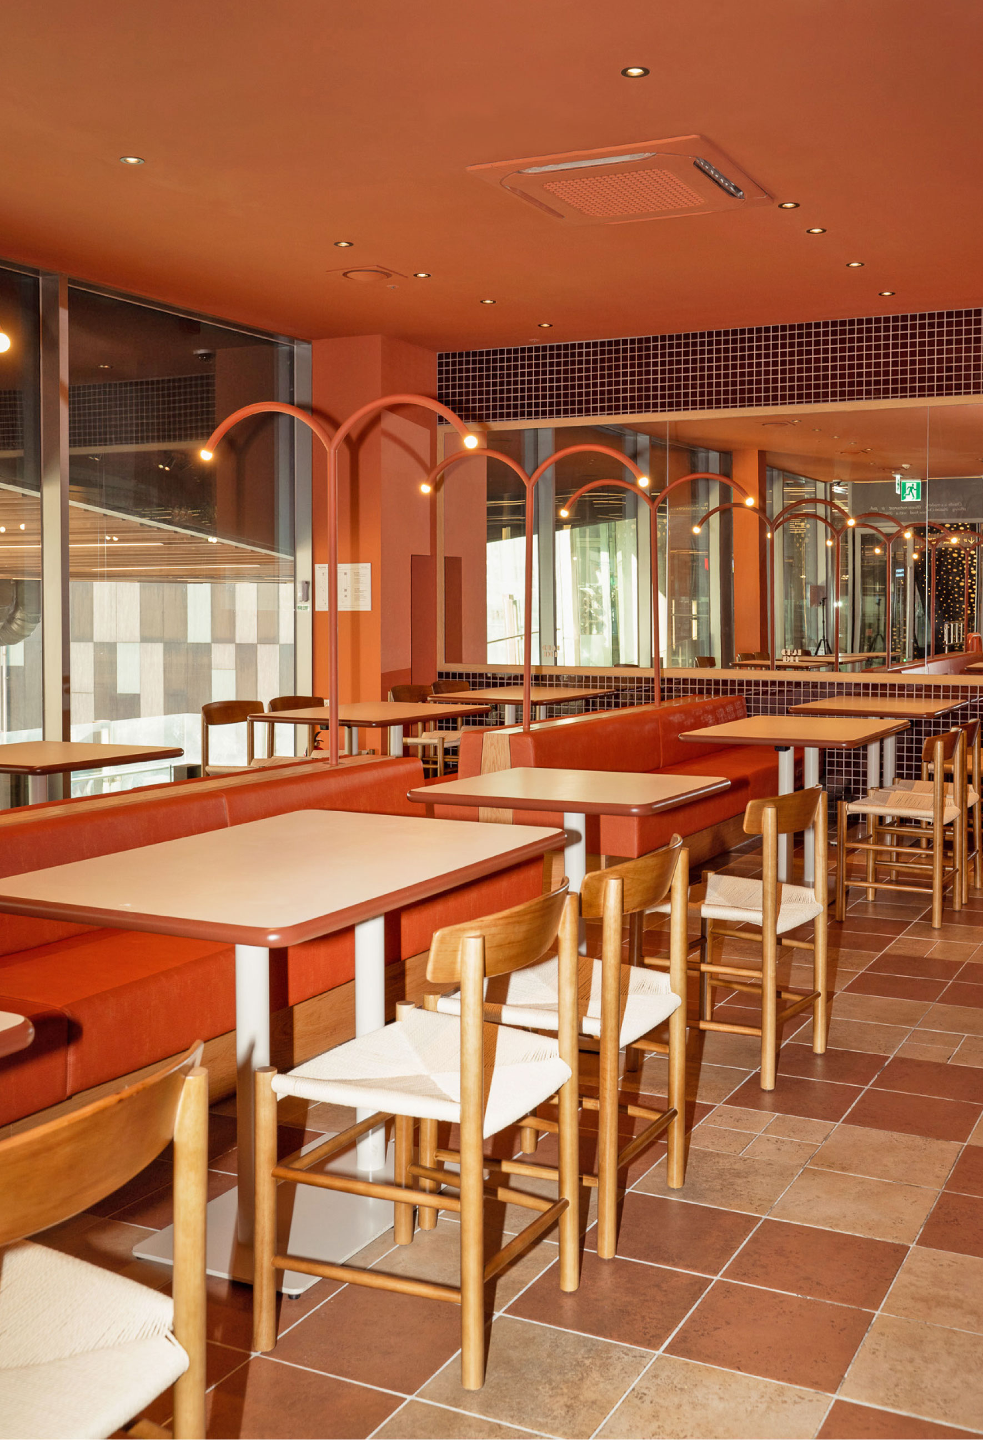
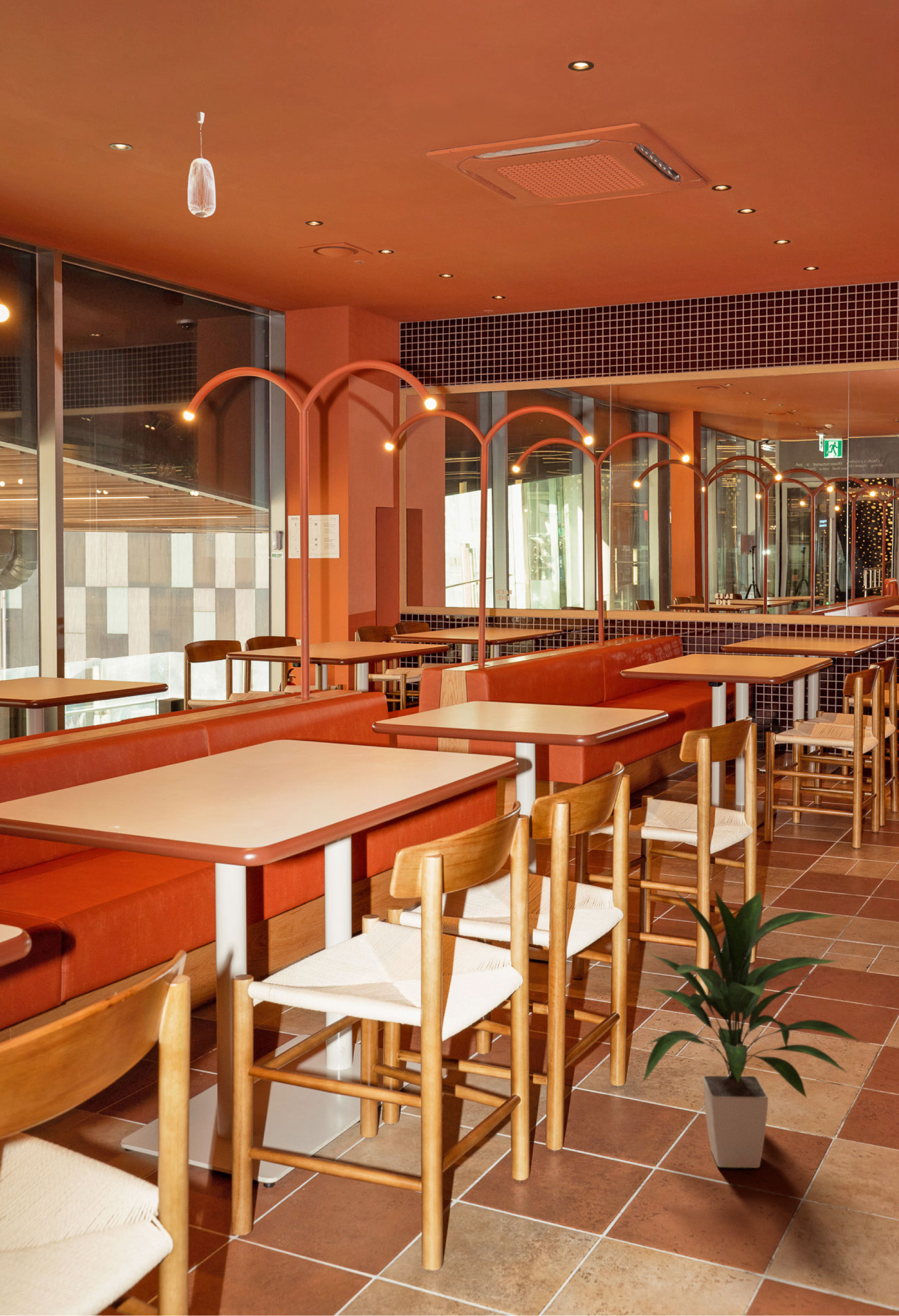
+ pendant light (201, 165)
+ indoor plant (738, 1020)
